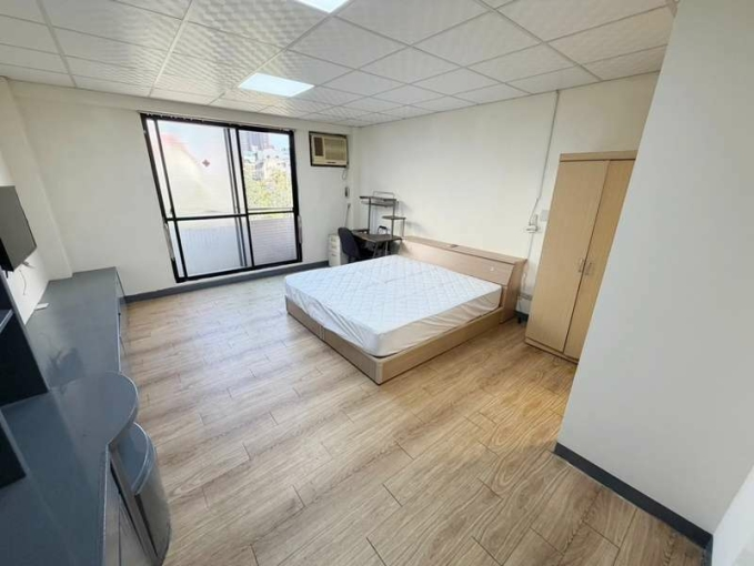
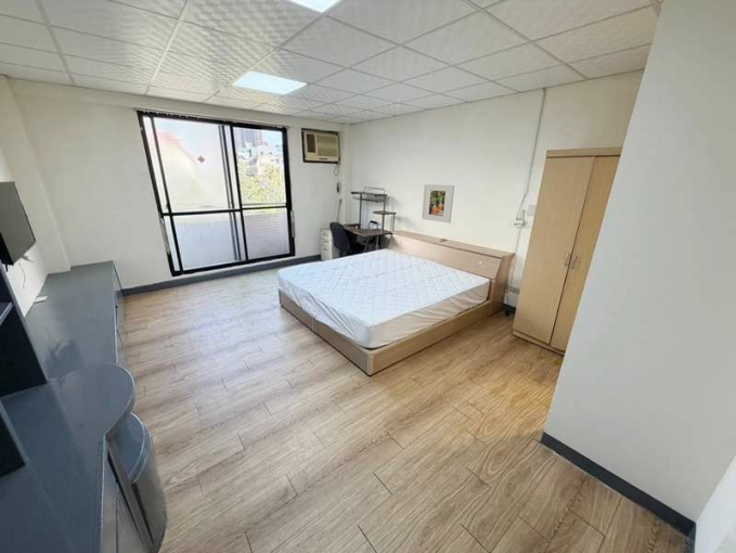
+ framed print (437, 203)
